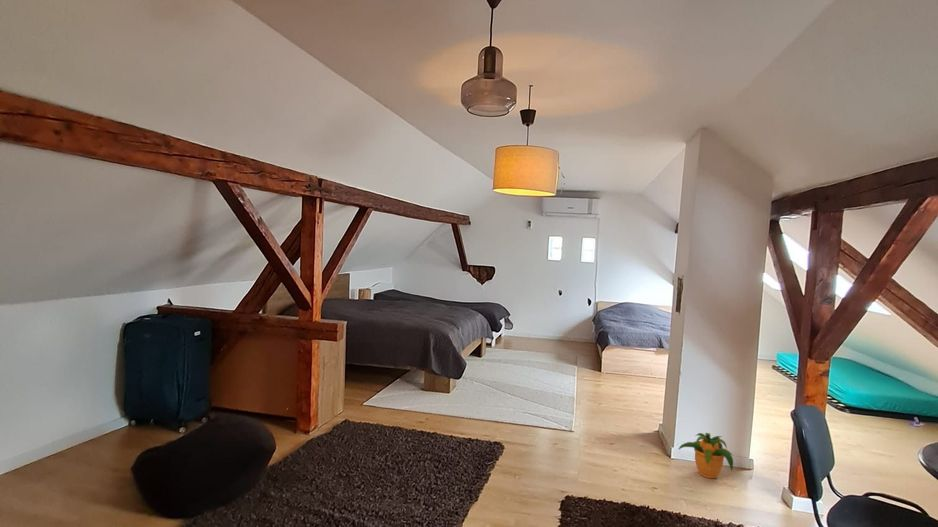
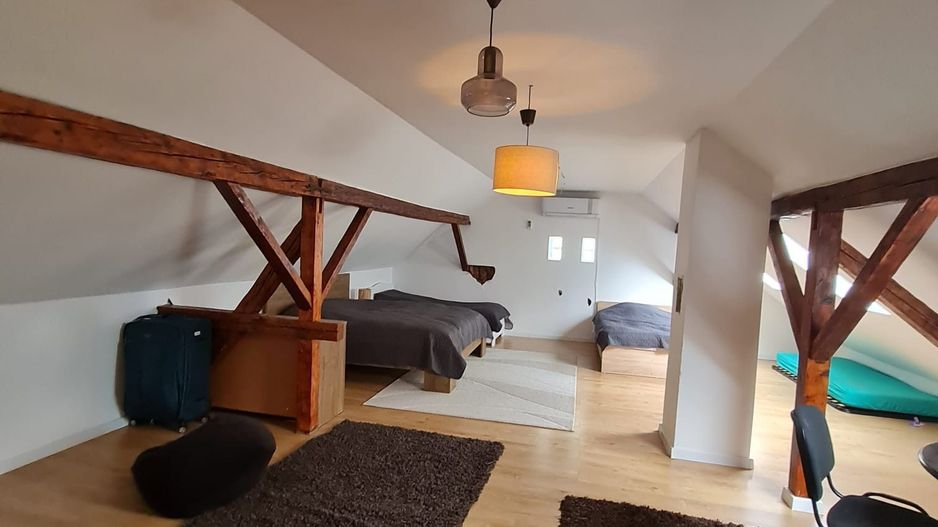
- potted plant (705, 452)
